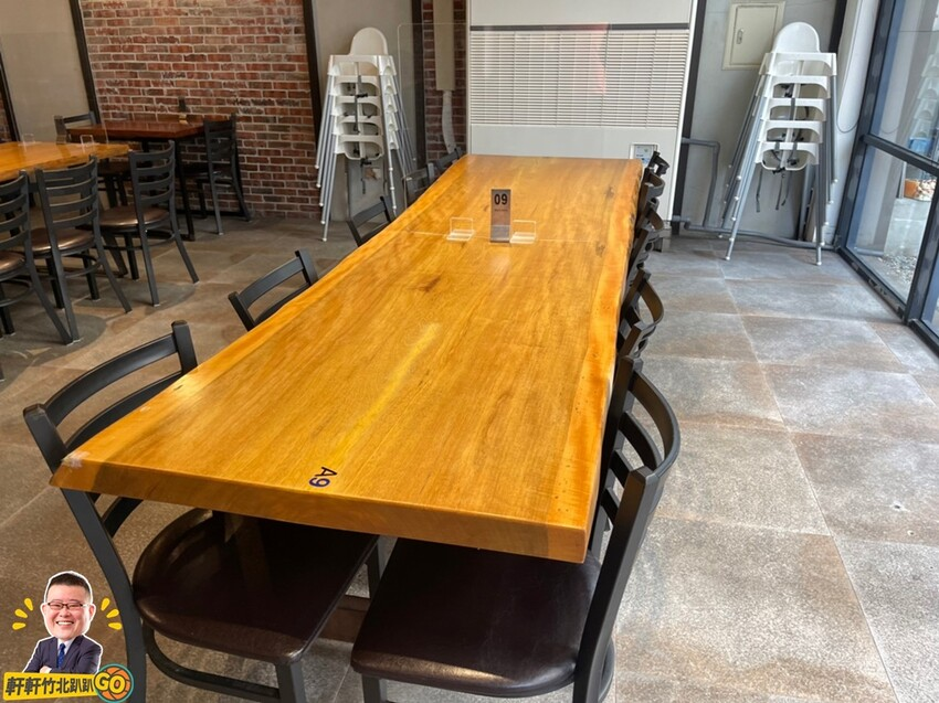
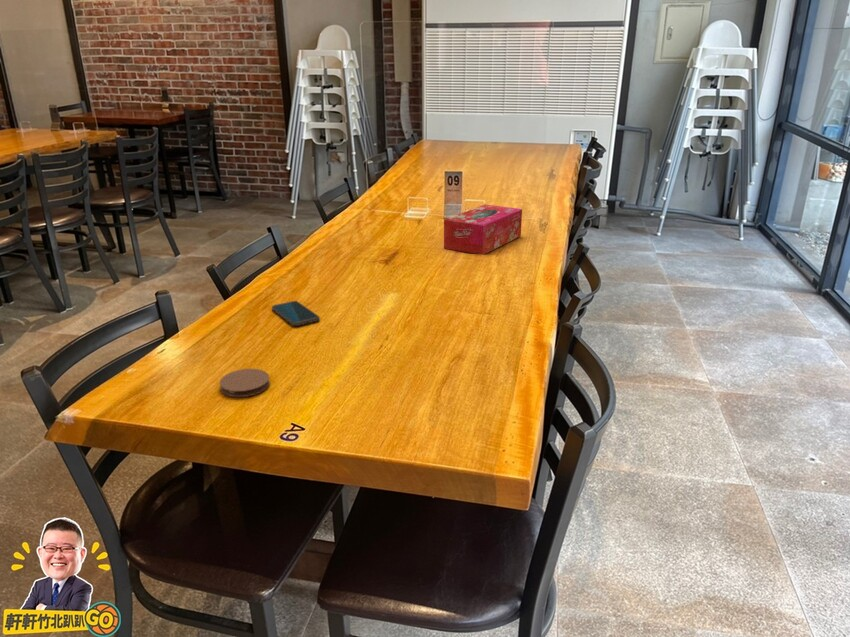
+ coaster (244, 382)
+ smartphone (295, 313)
+ tissue box (483, 228)
